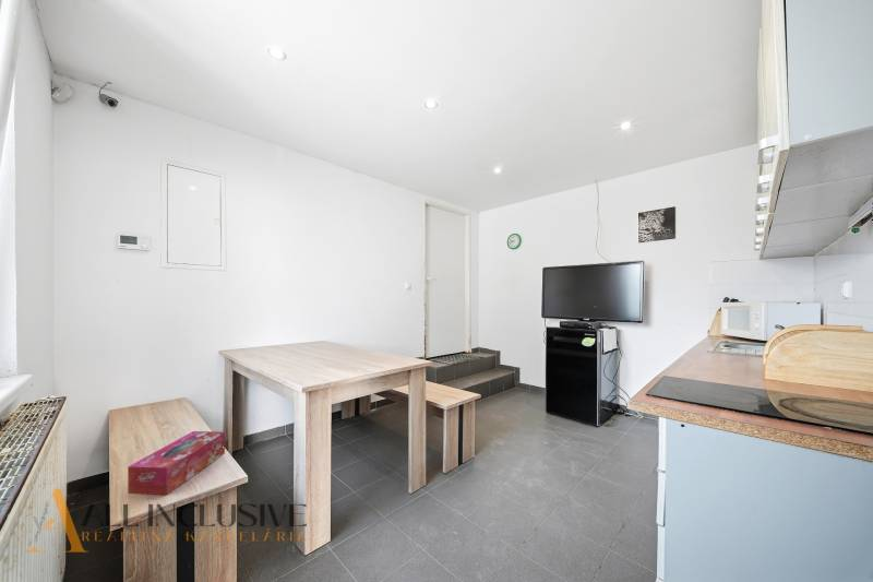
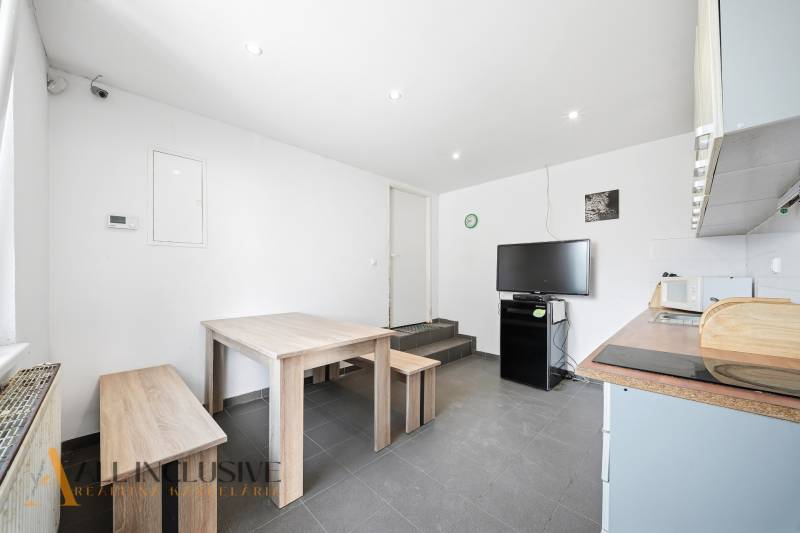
- tissue box (181, 459)
